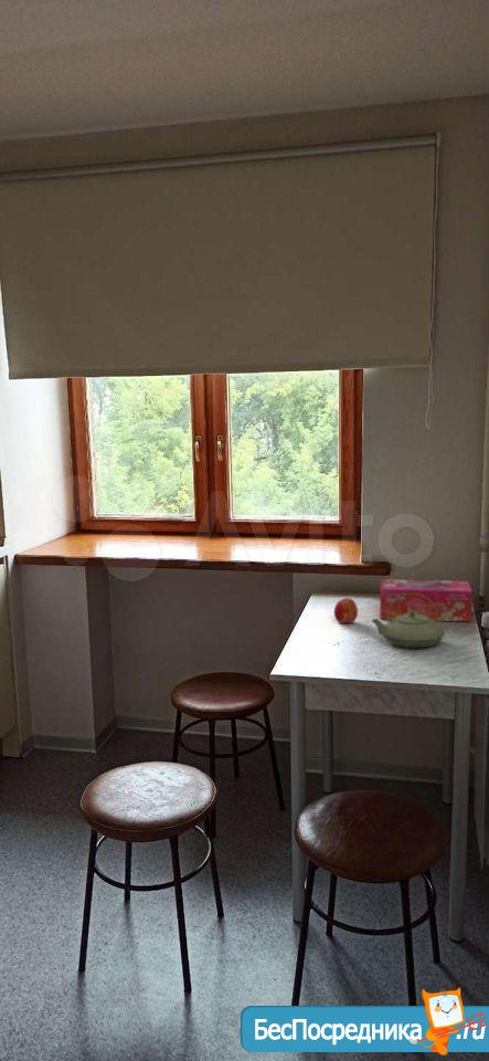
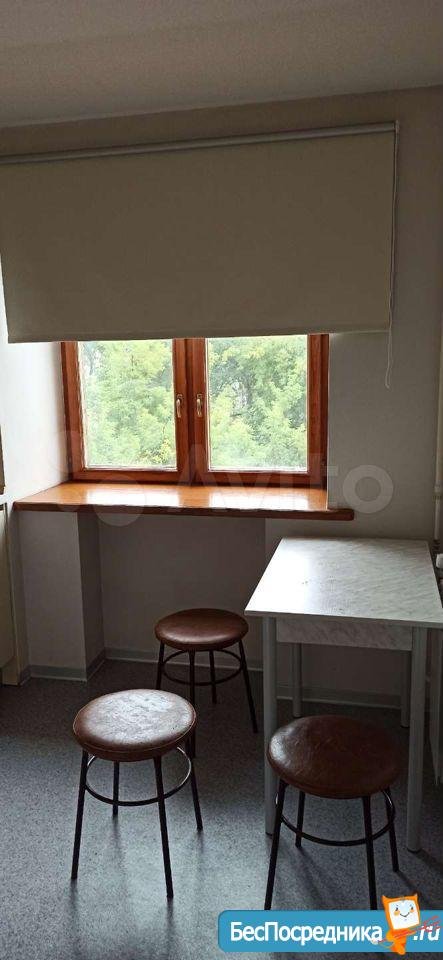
- fruit (346, 610)
- teapot (407, 618)
- tissue box (424, 599)
